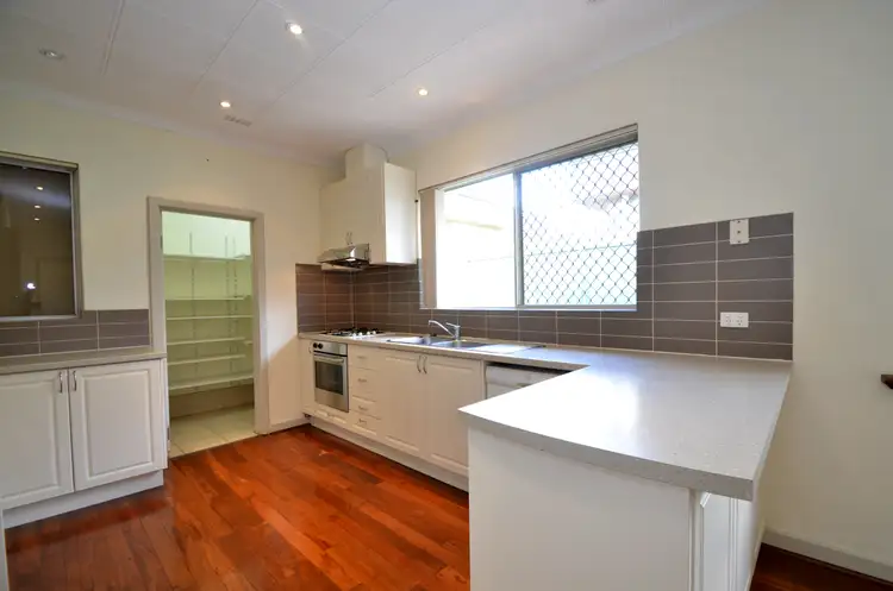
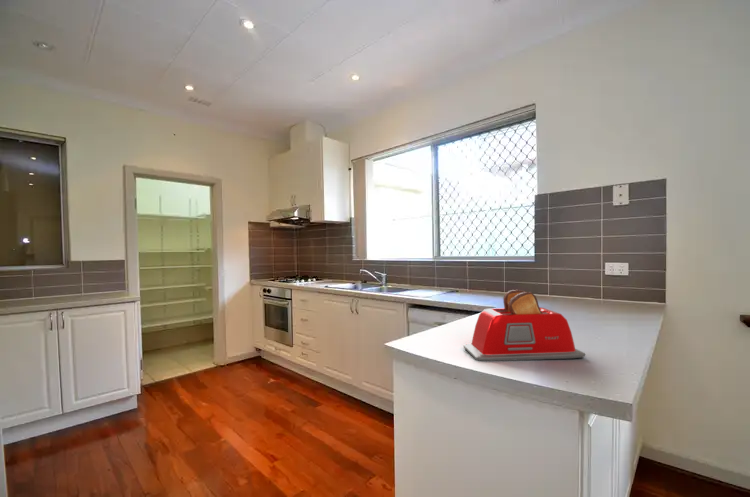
+ toaster (521, 321)
